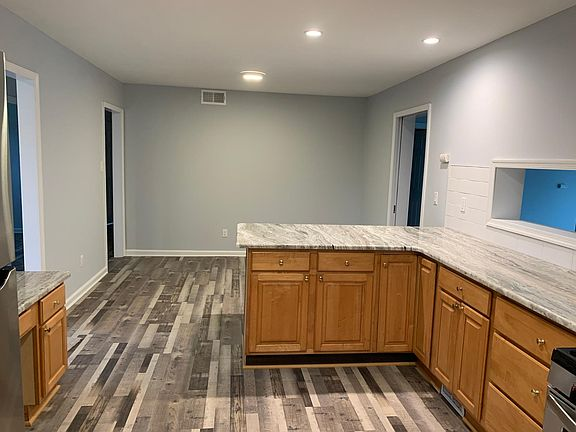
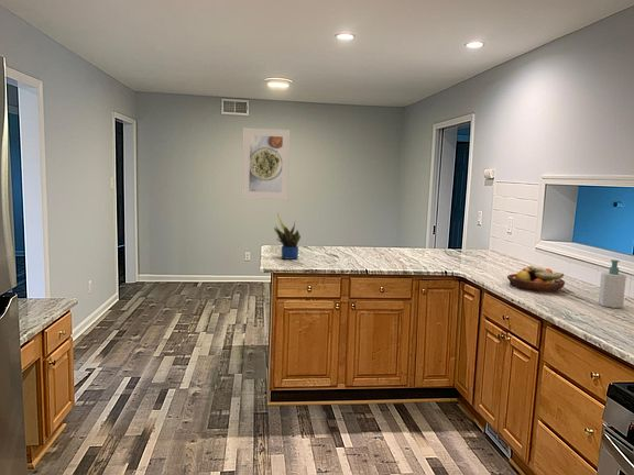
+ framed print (265, 164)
+ fruit bowl (536, 276)
+ soap bottle (612, 283)
+ potted plant (285, 235)
